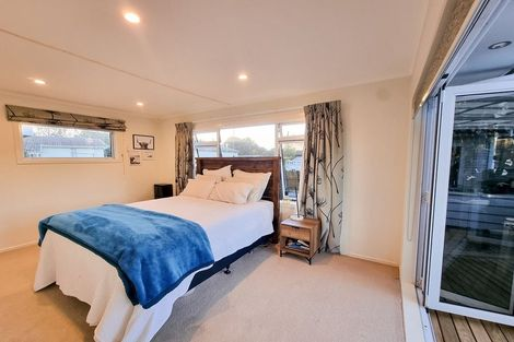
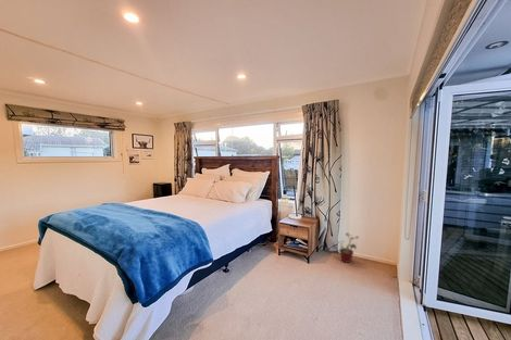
+ potted plant (348, 245)
